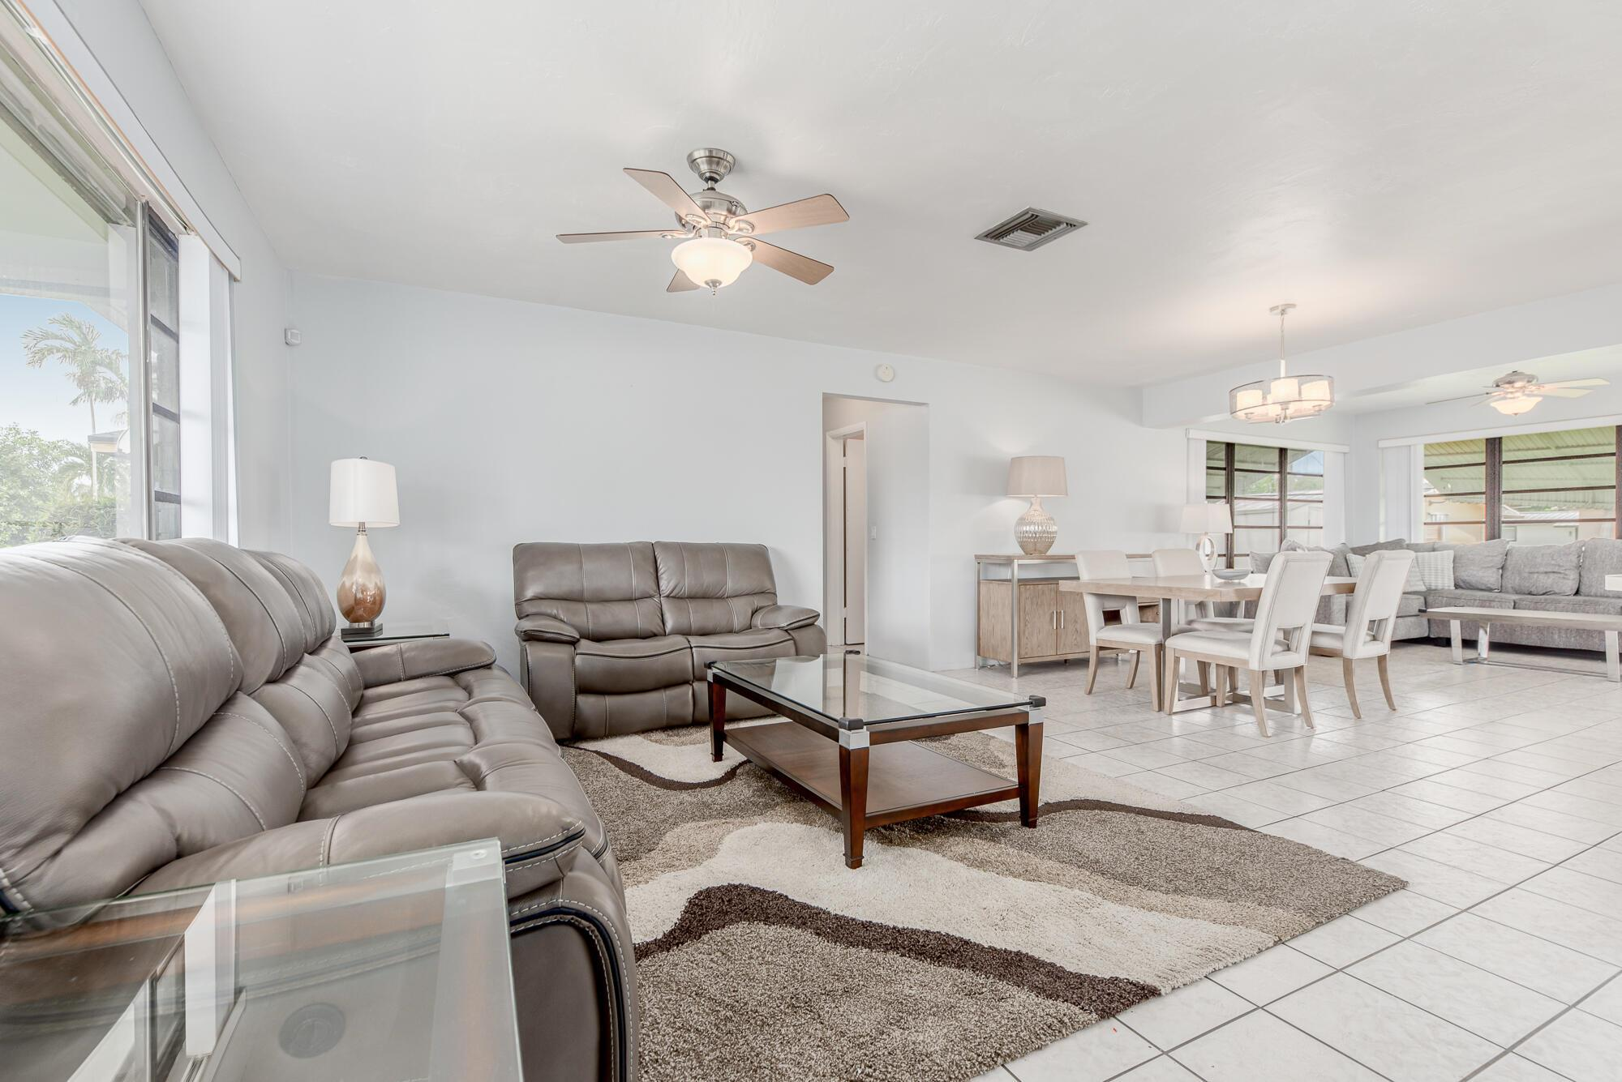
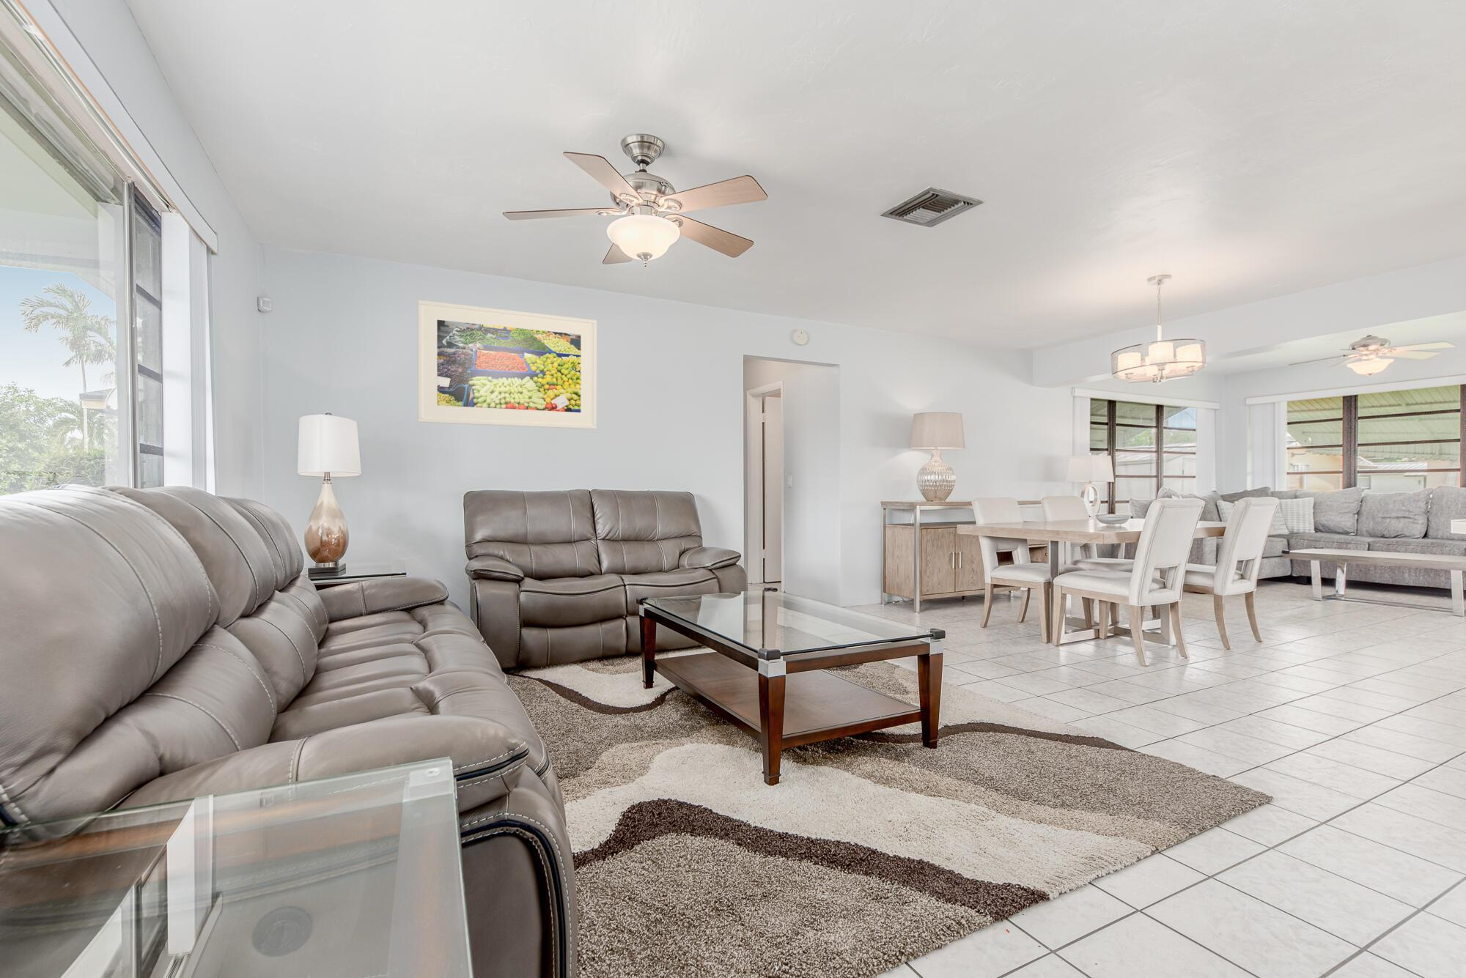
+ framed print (512, 368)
